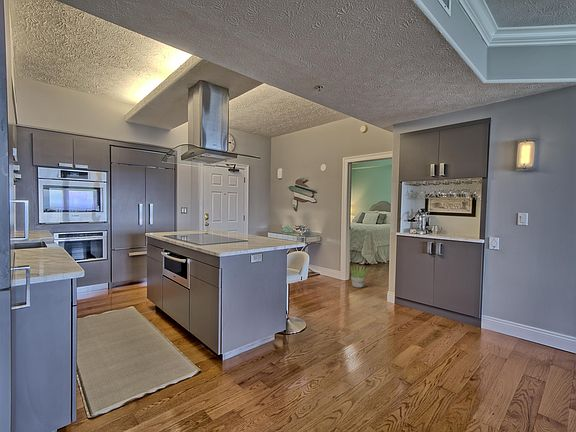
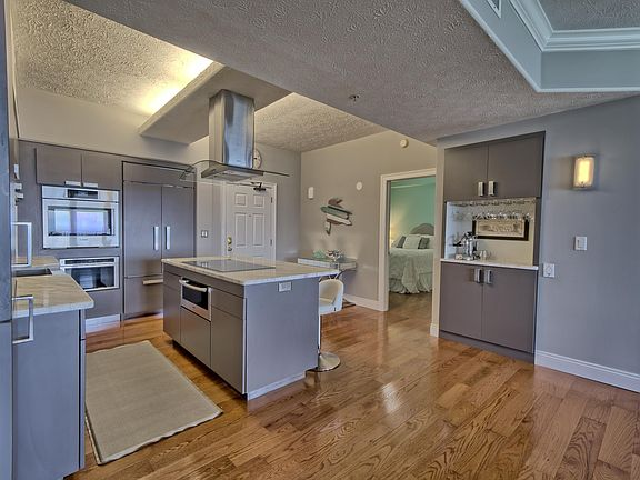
- potted plant (357, 276)
